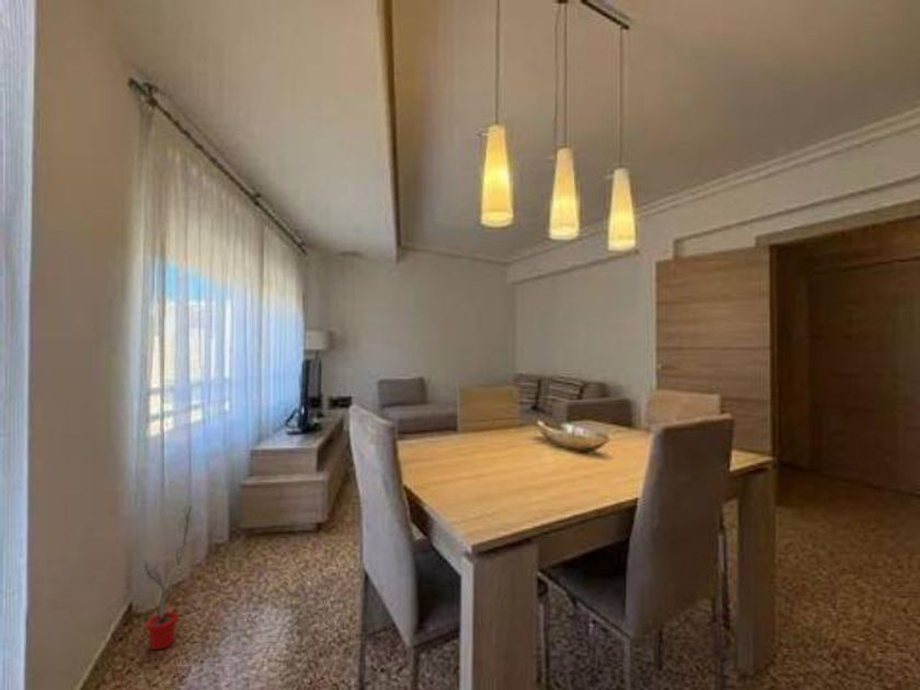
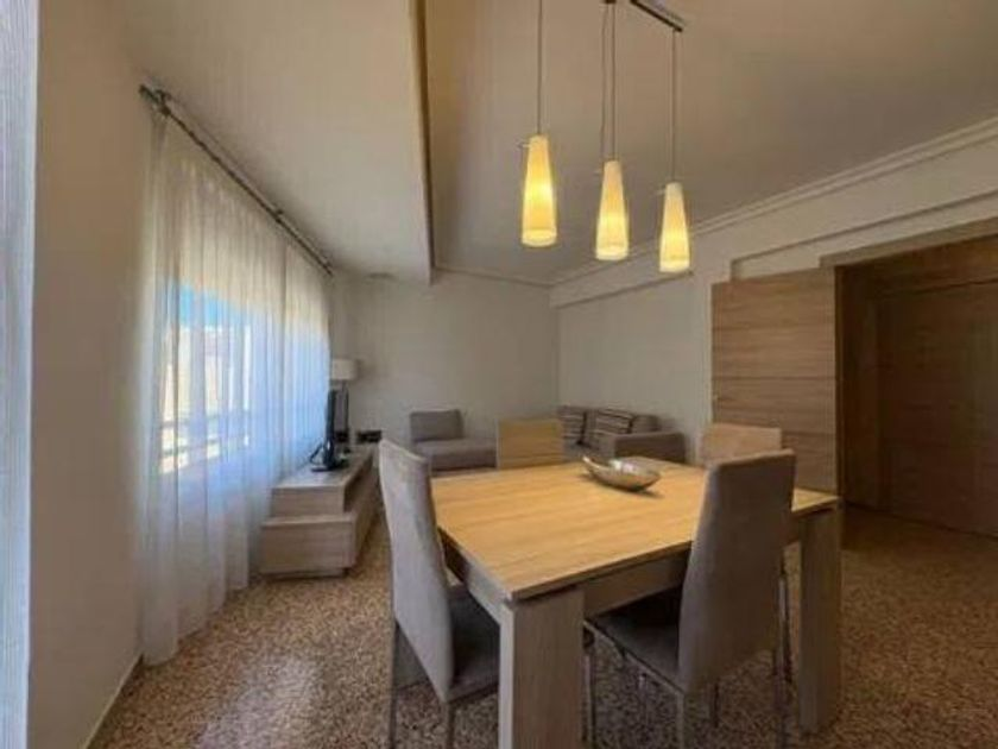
- potted tree (173, 568)
